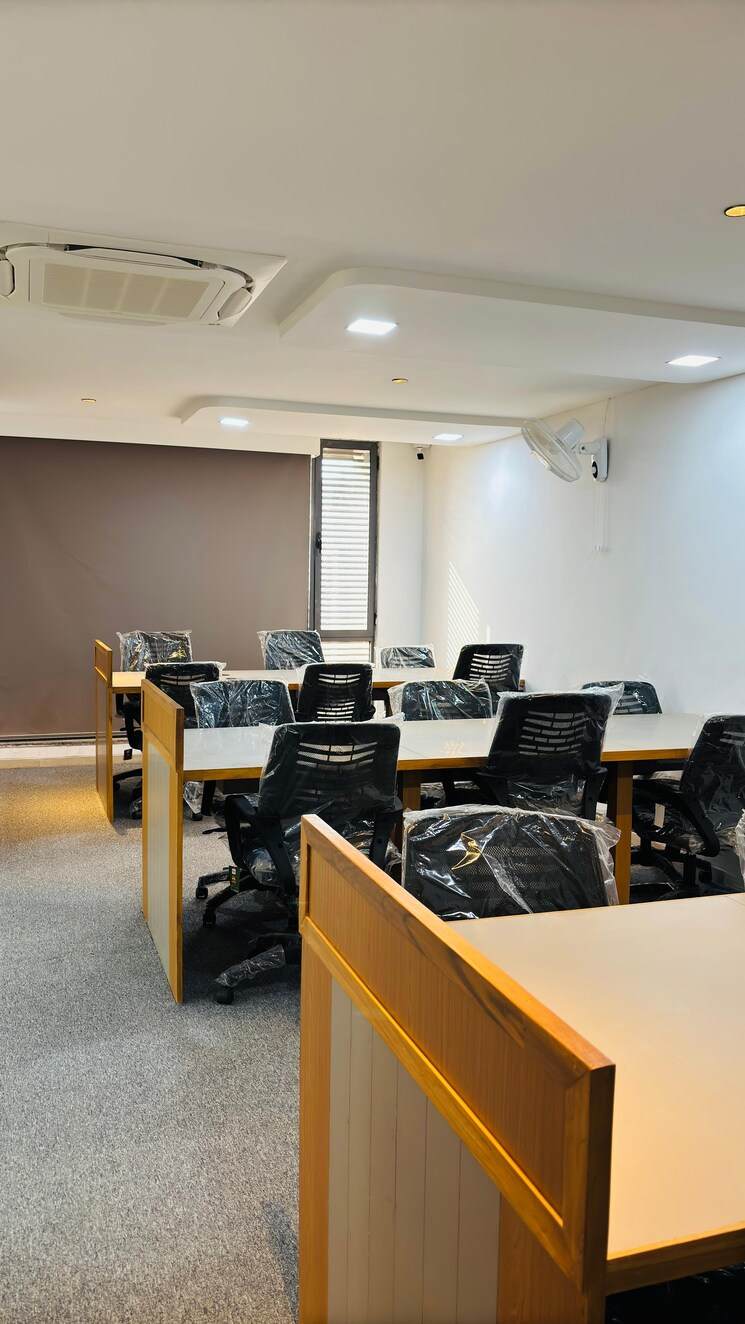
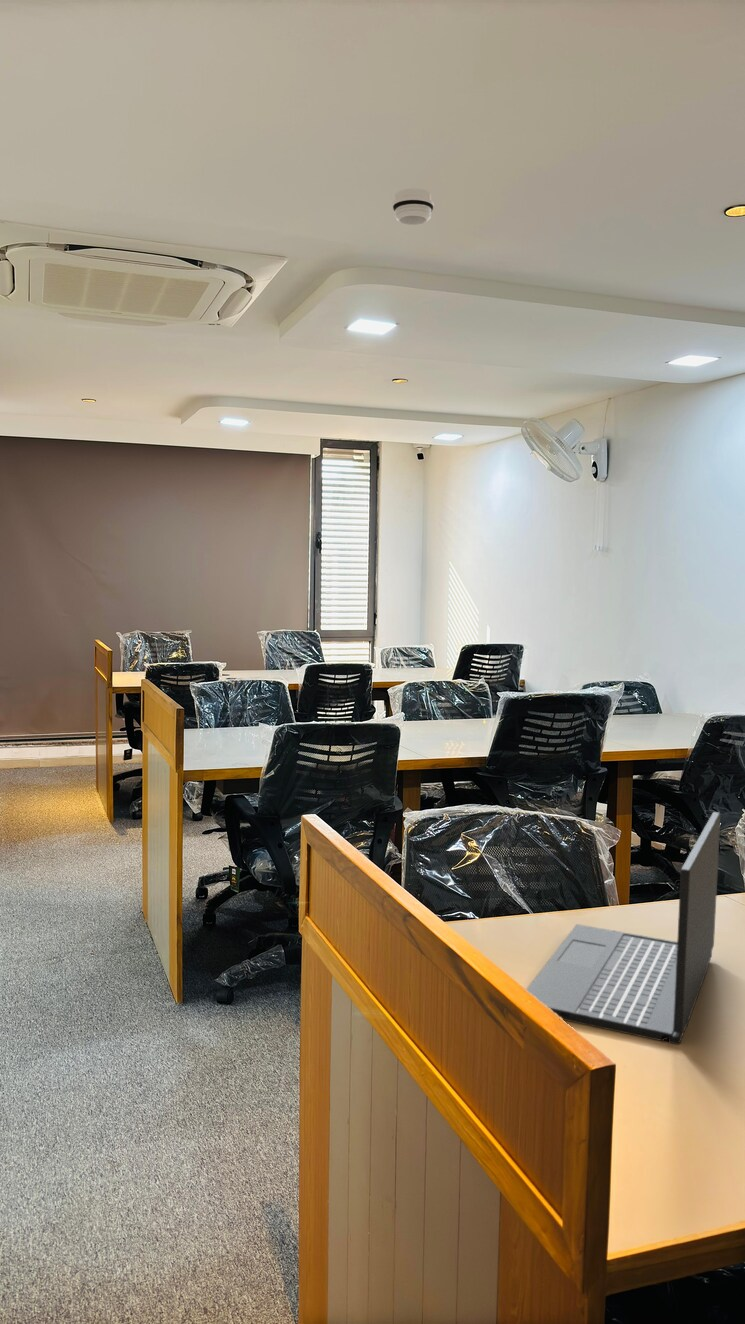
+ smoke detector (413, 207)
+ laptop (618, 931)
